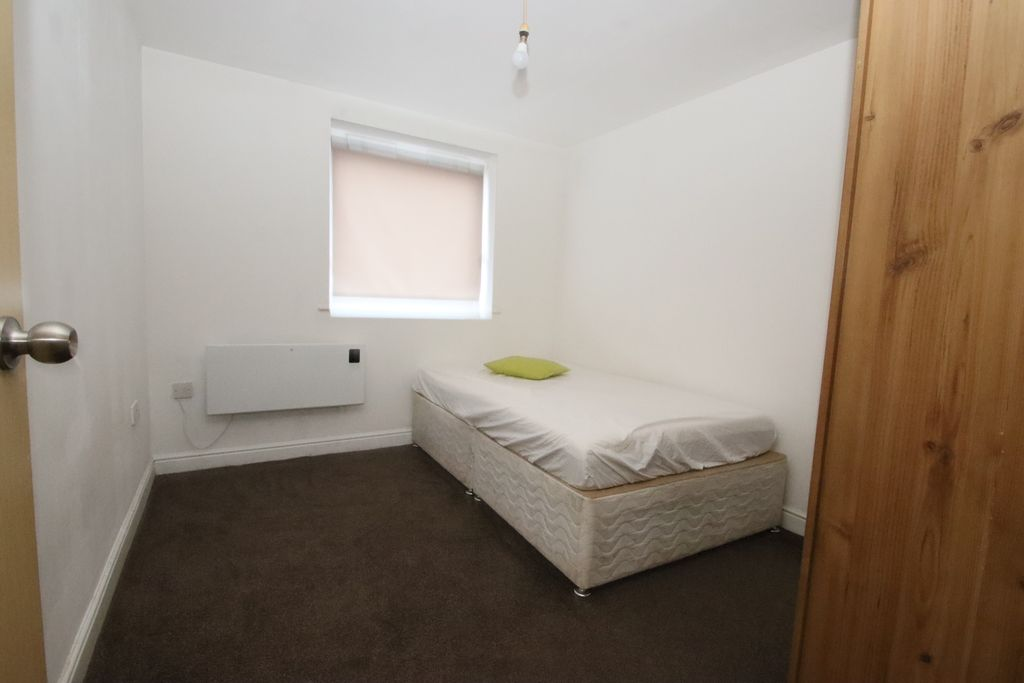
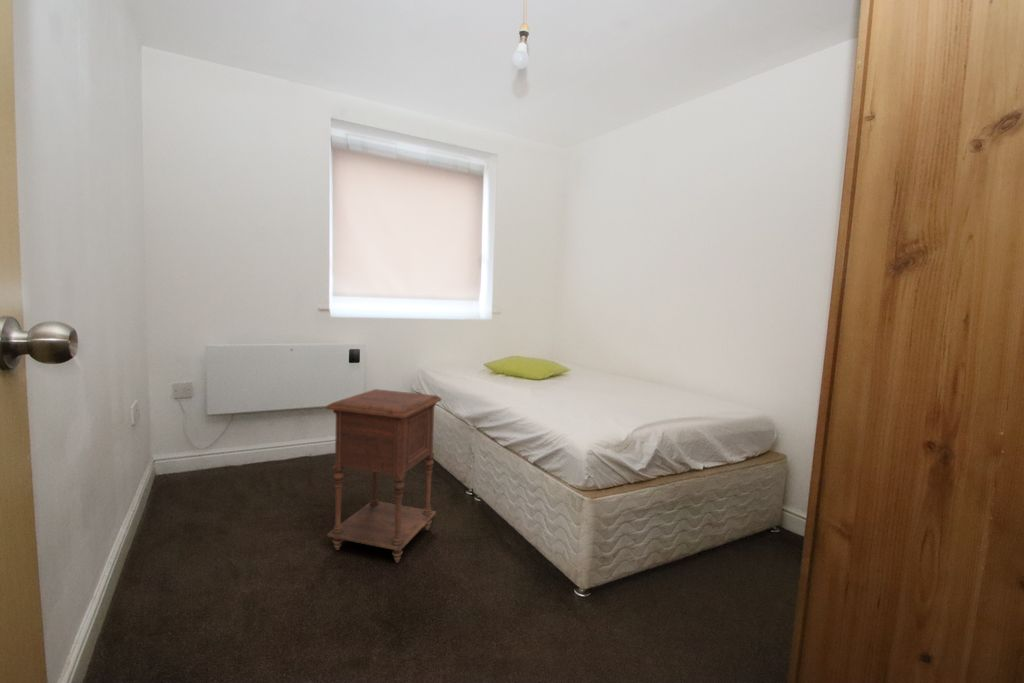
+ nightstand (386, 469)
